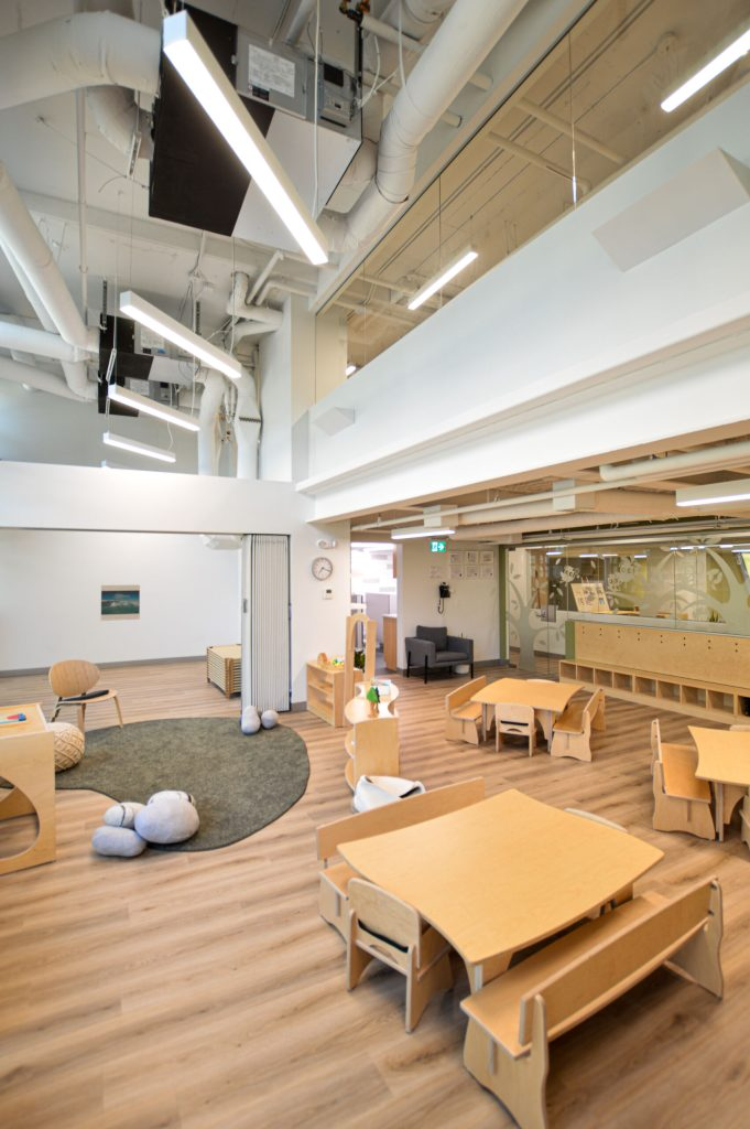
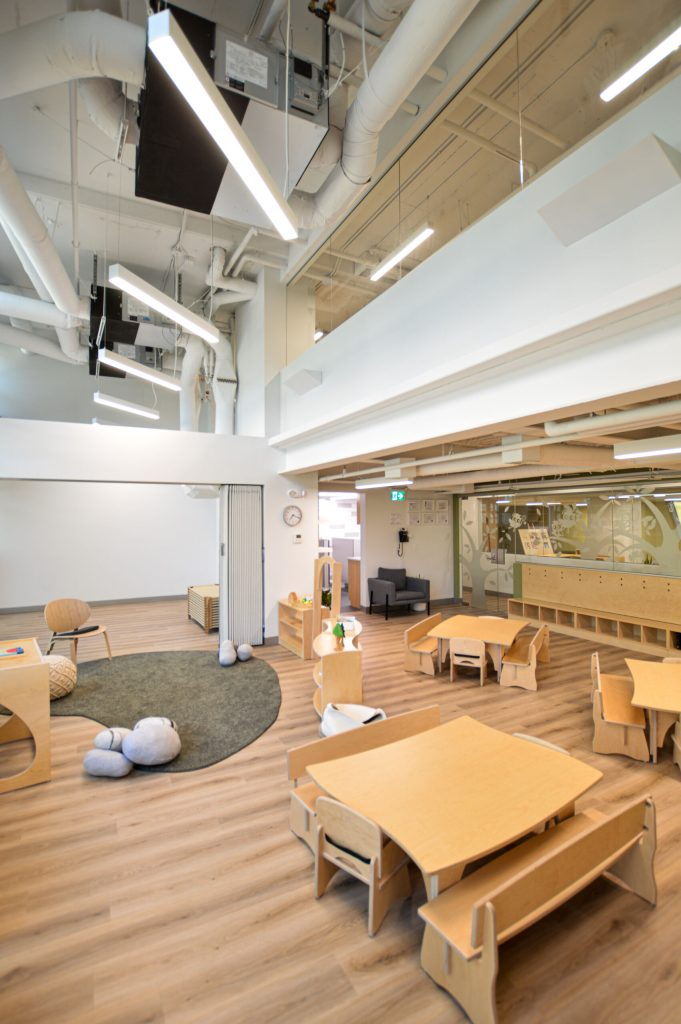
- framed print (120, 602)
